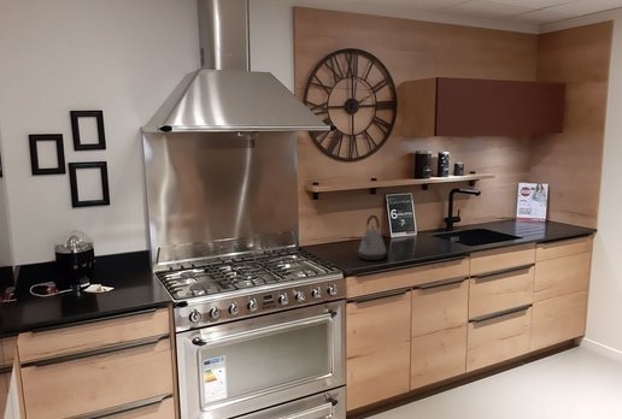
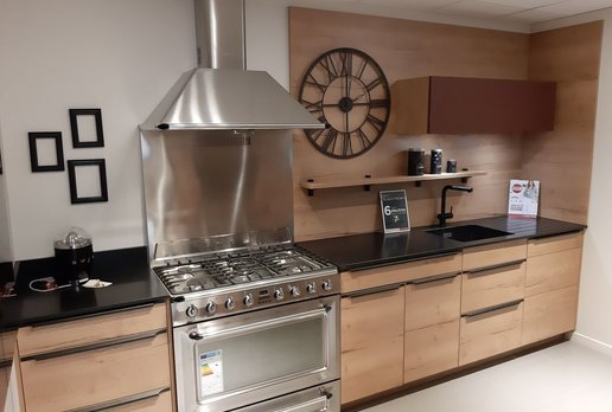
- kettle (371, 236)
